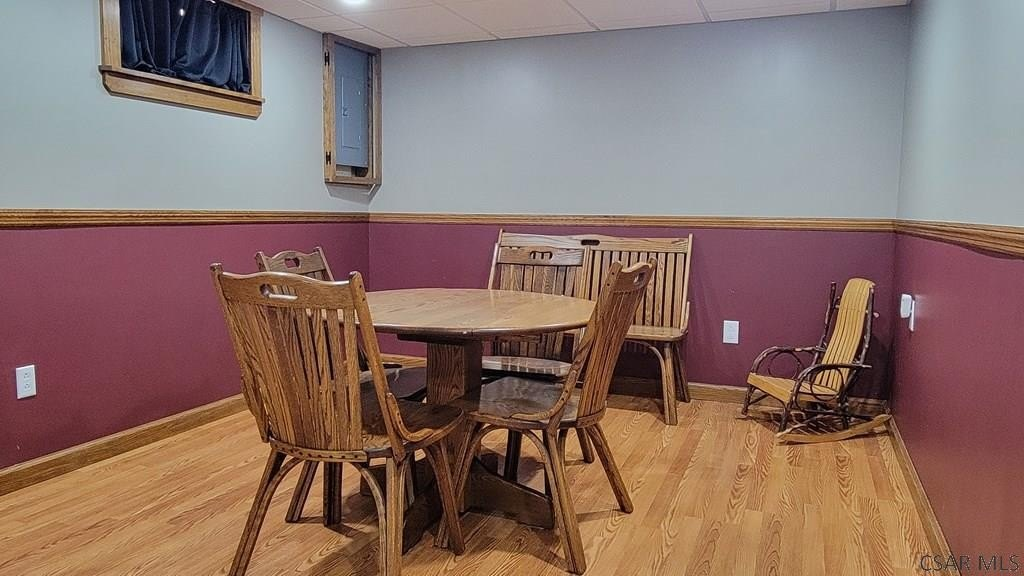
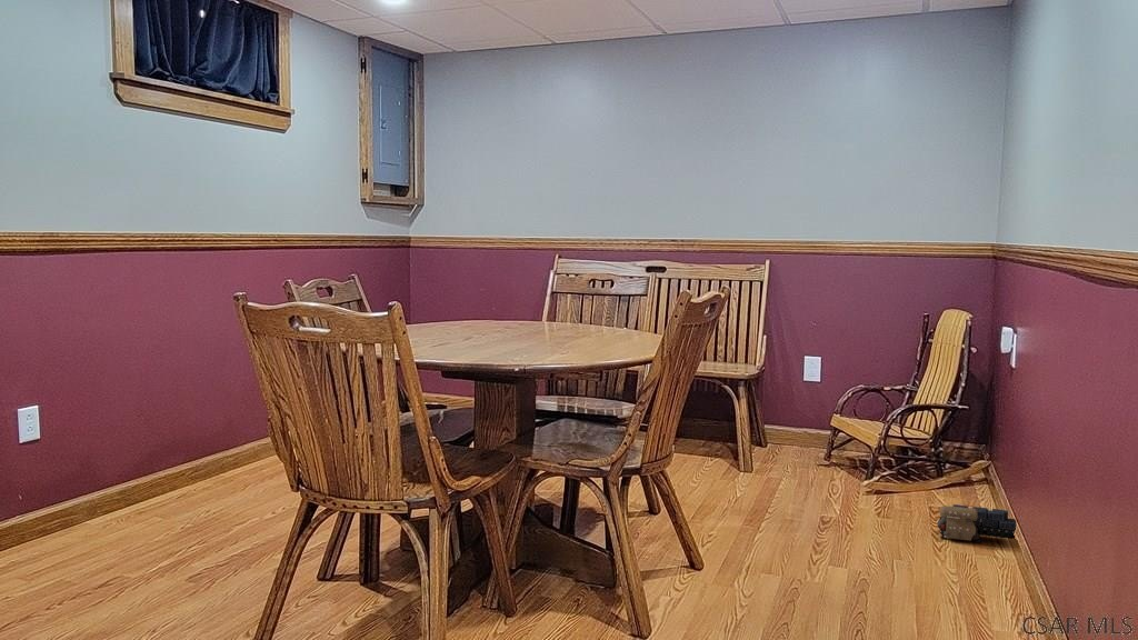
+ toy train (978, 523)
